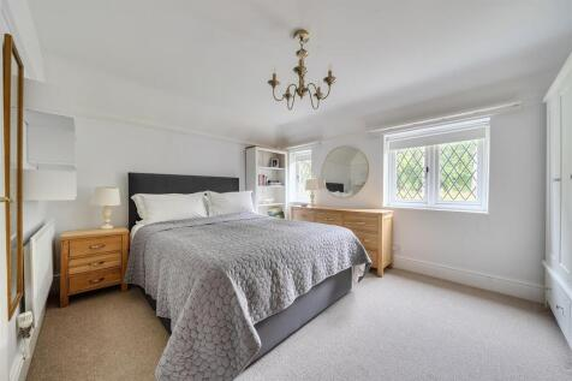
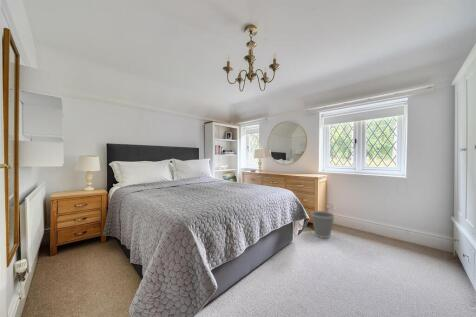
+ wastebasket (322, 224)
